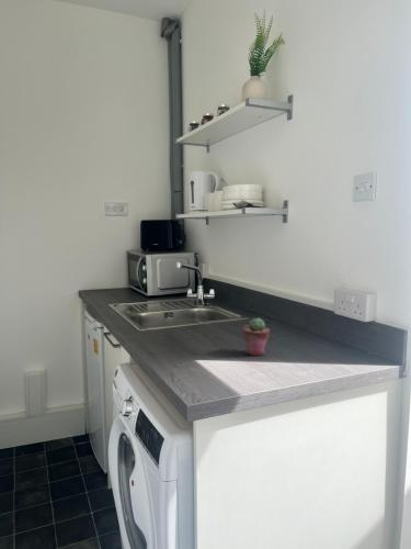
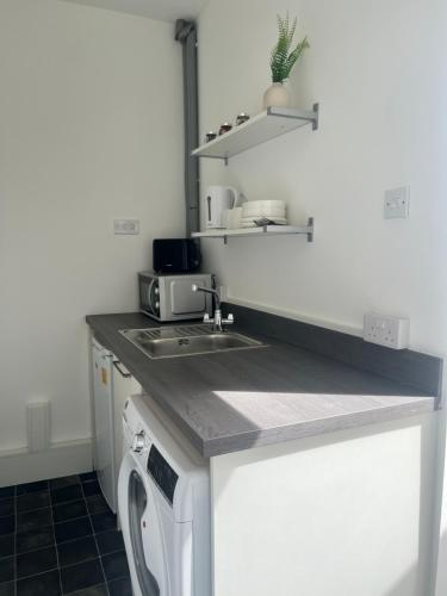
- potted succulent (255, 335)
